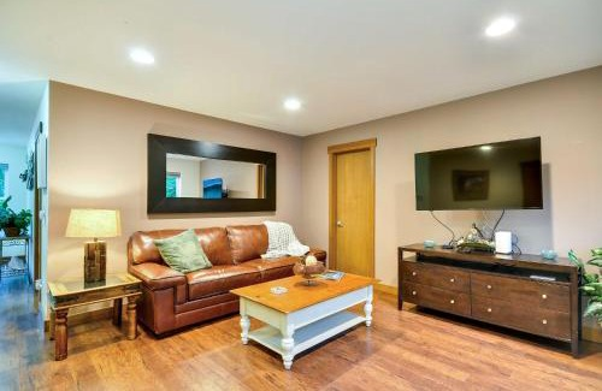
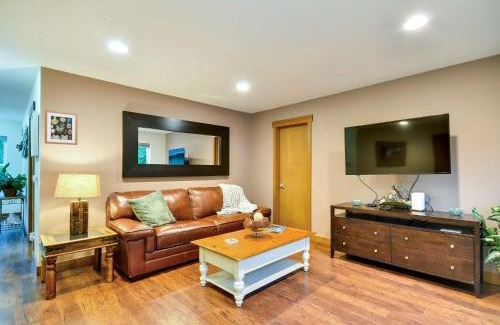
+ wall art (61, 128)
